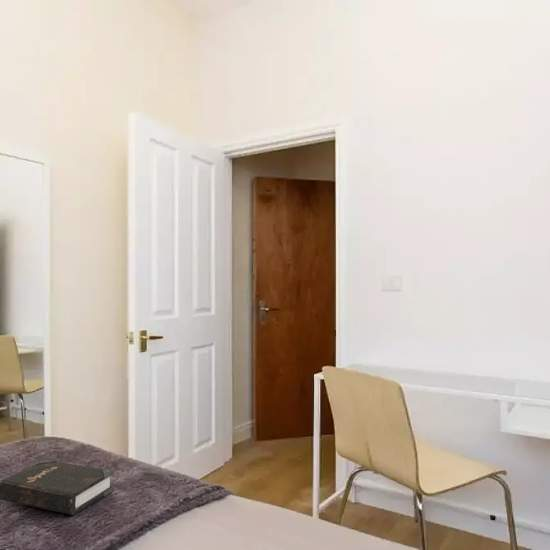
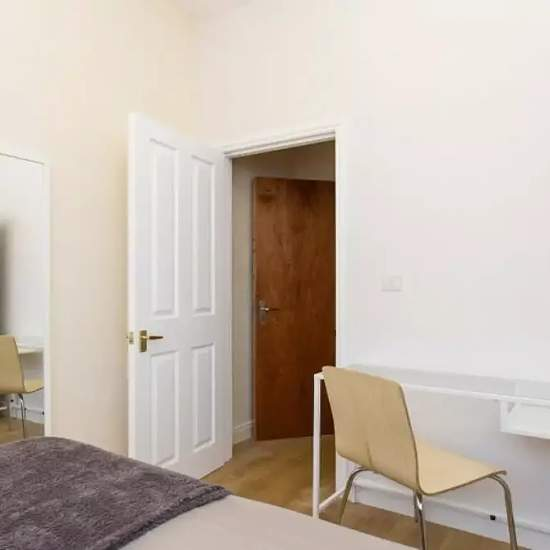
- hardback book (57, 485)
